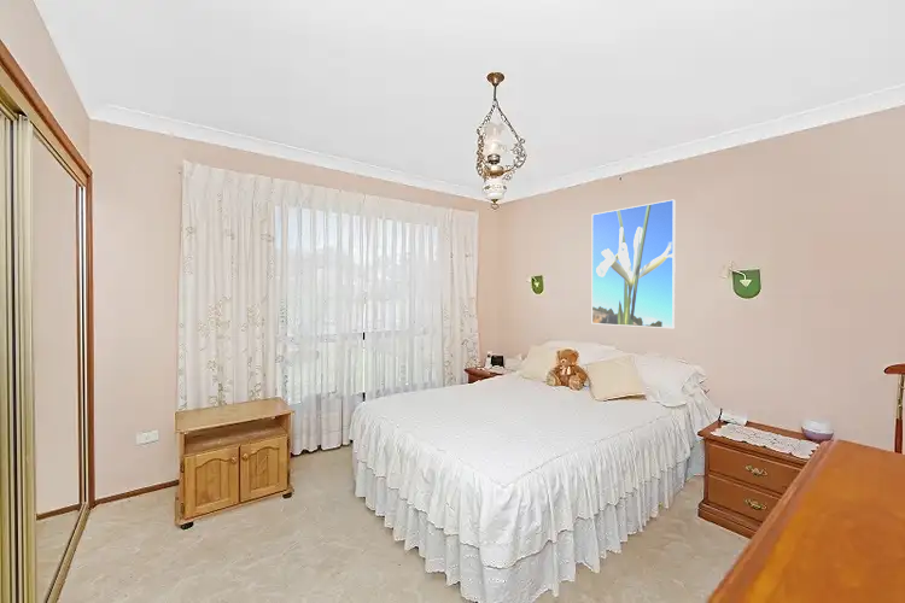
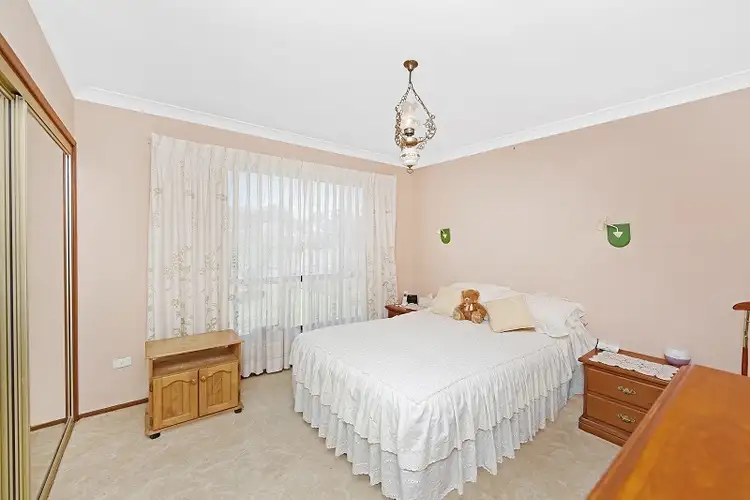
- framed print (630, 267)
